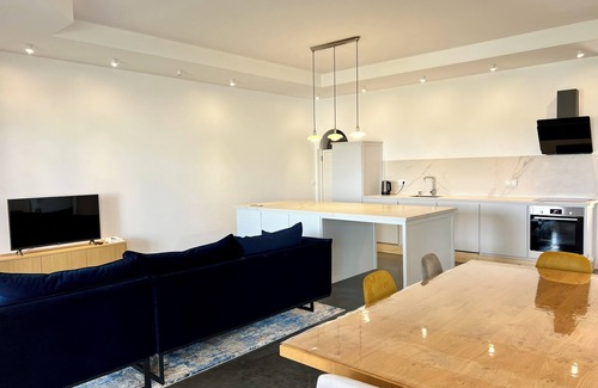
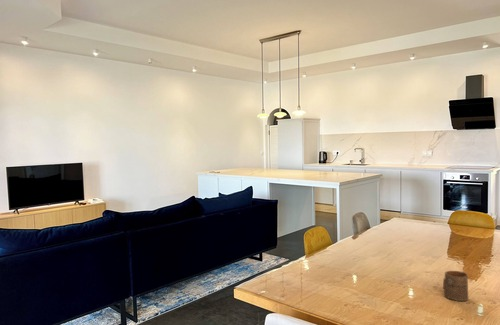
+ cup (455, 285)
